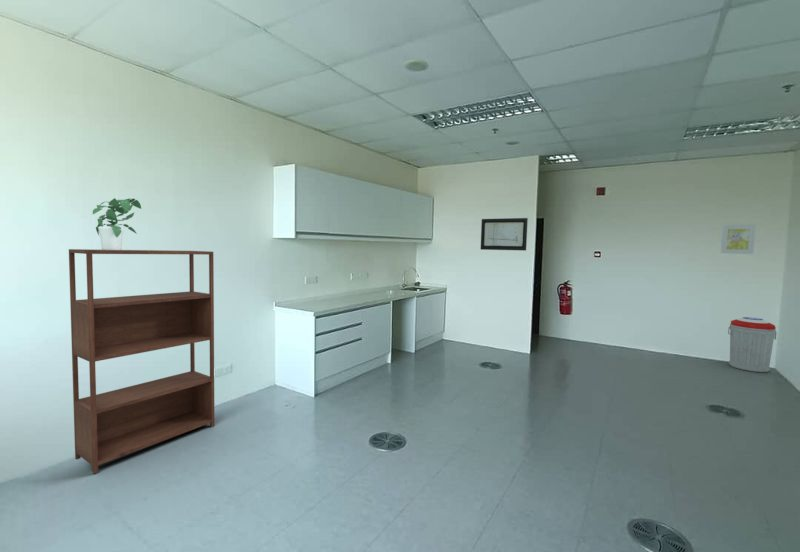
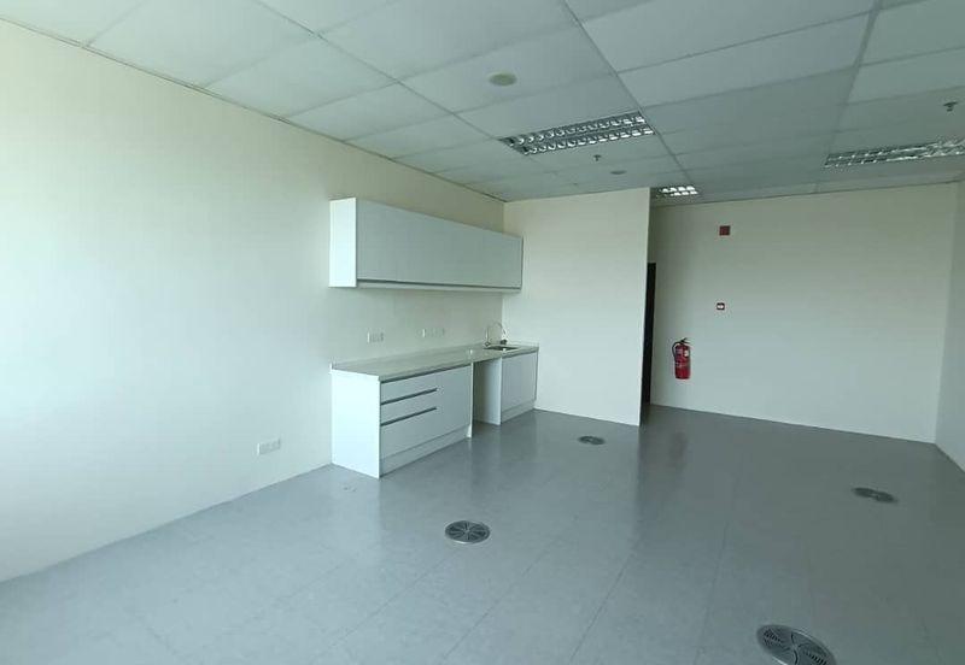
- bookshelf (149, 347)
- wall art (503, 234)
- potted plant (117, 223)
- wall art (737, 239)
- trash can (750, 343)
